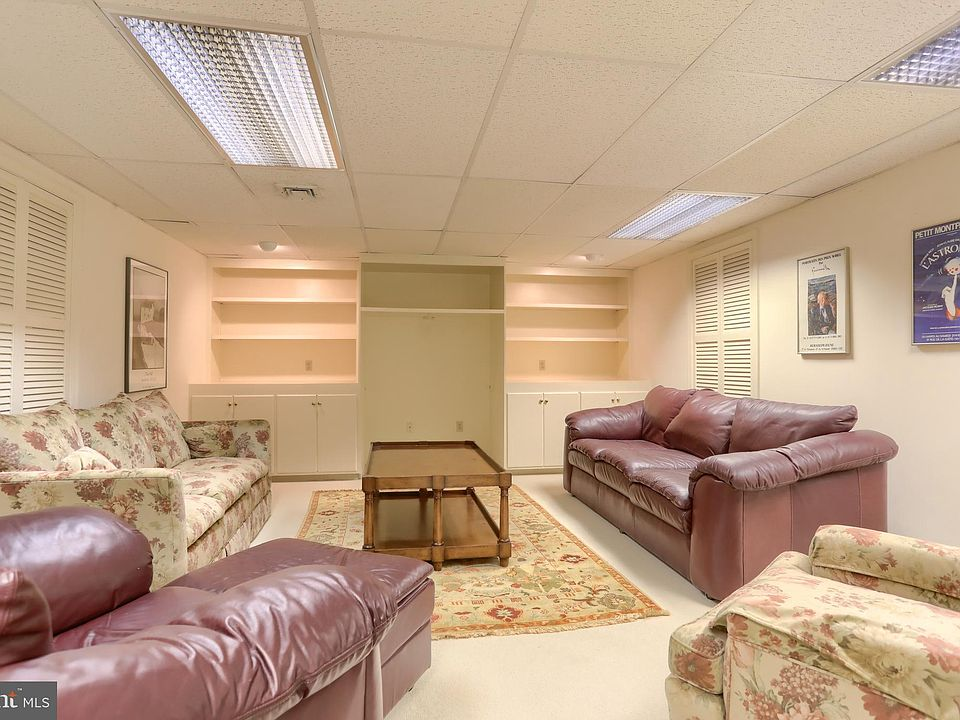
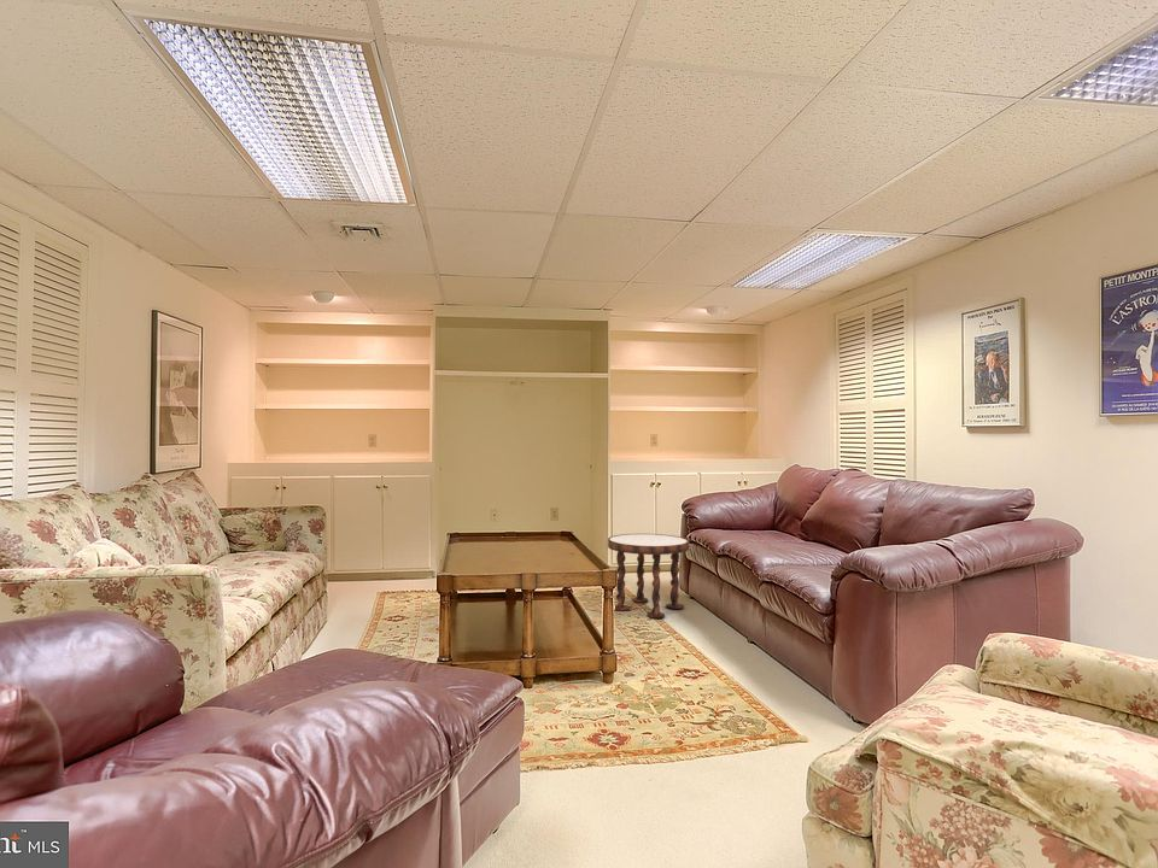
+ side table (643, 574)
